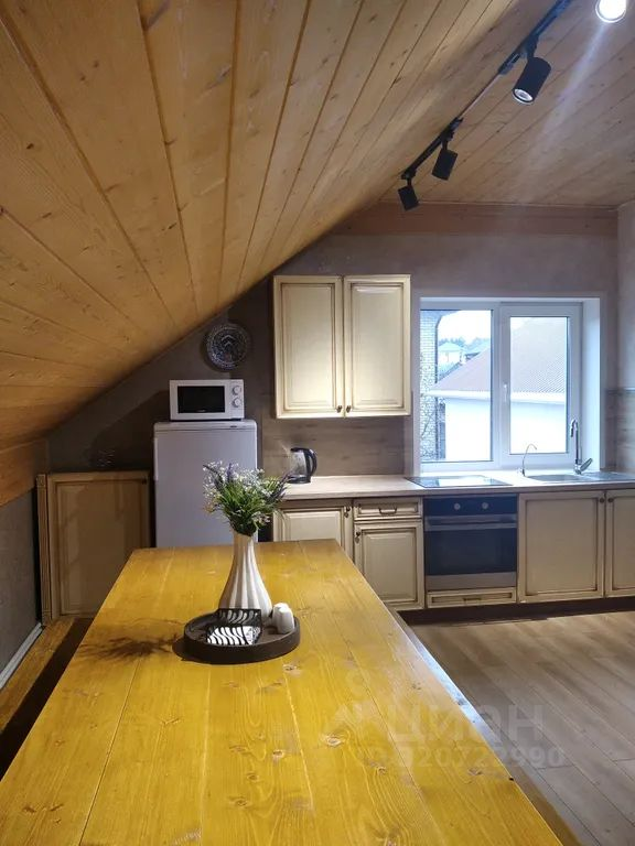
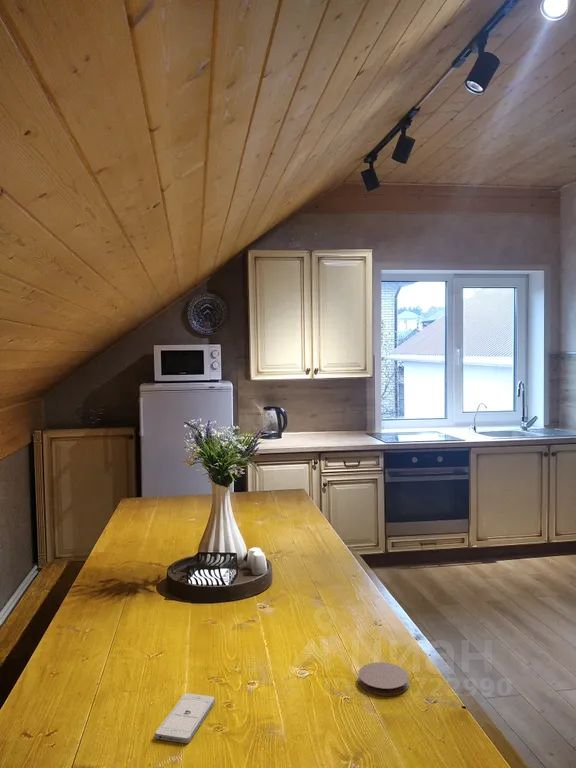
+ coaster (383, 678)
+ smartphone (186, 716)
